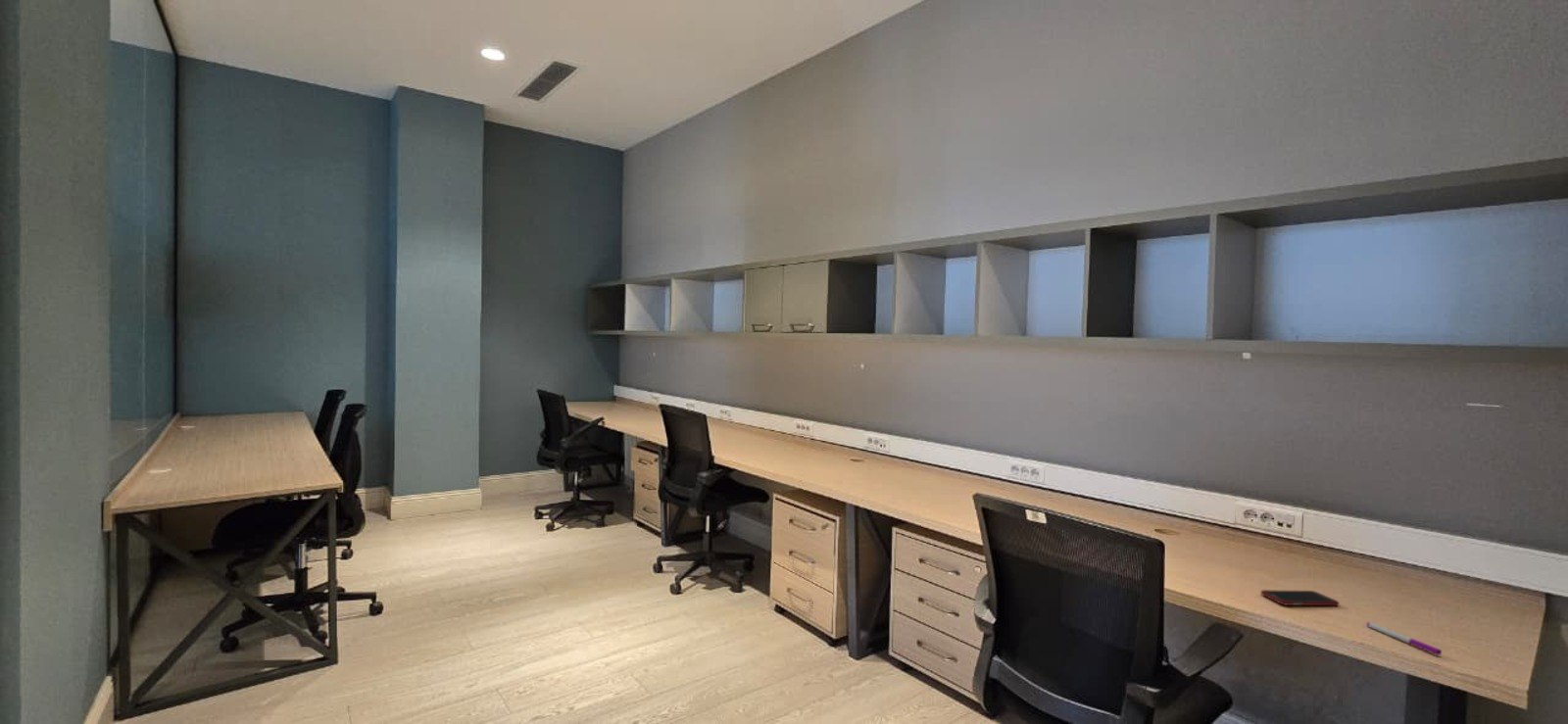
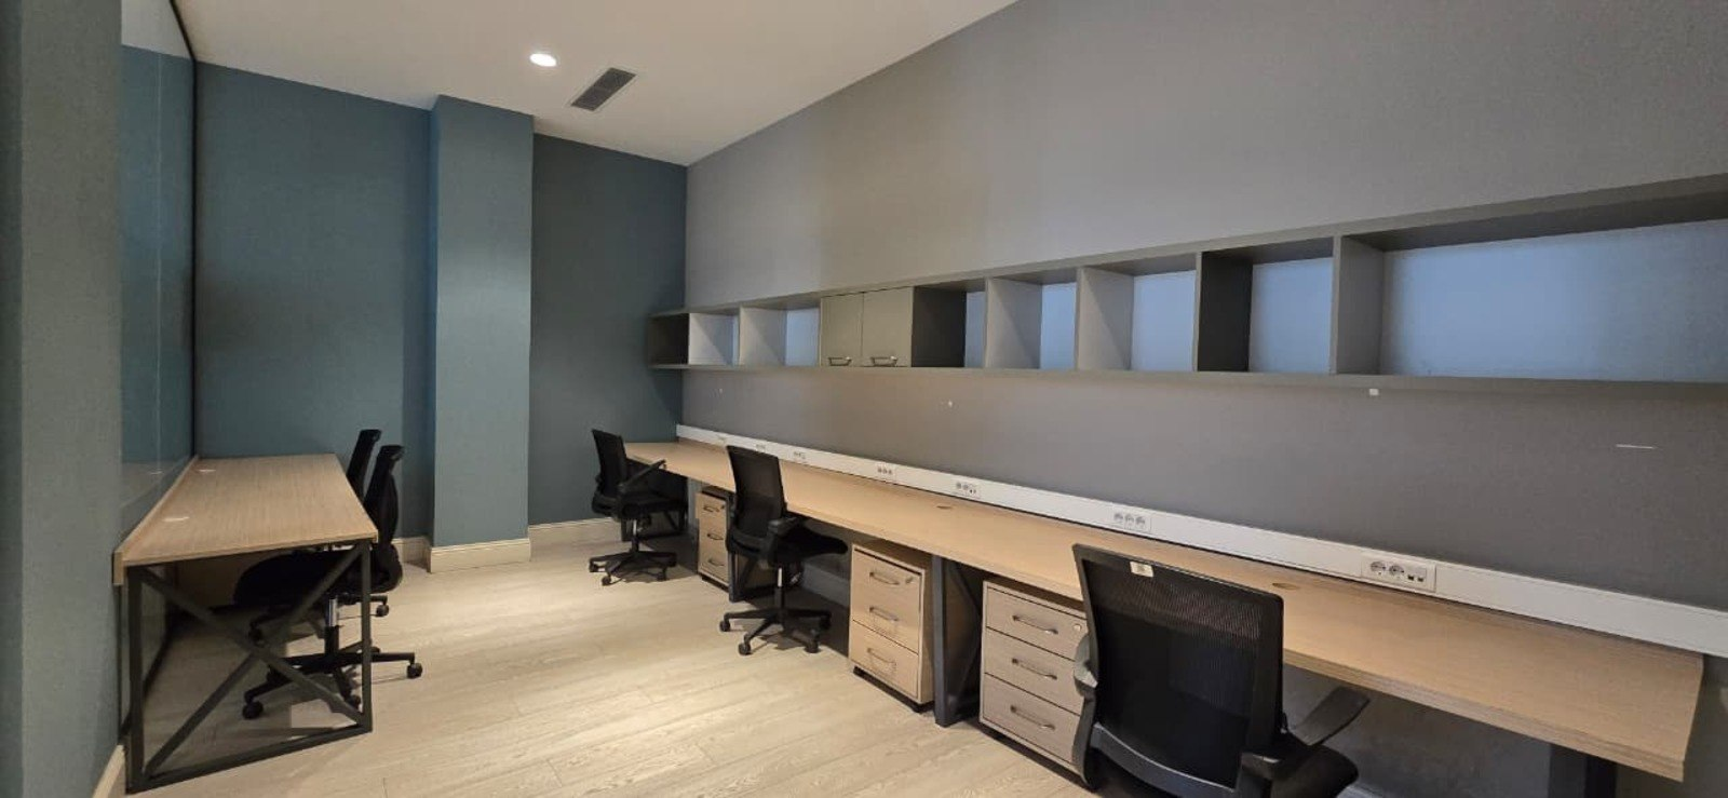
- cell phone (1298, 598)
- pen (1401, 637)
